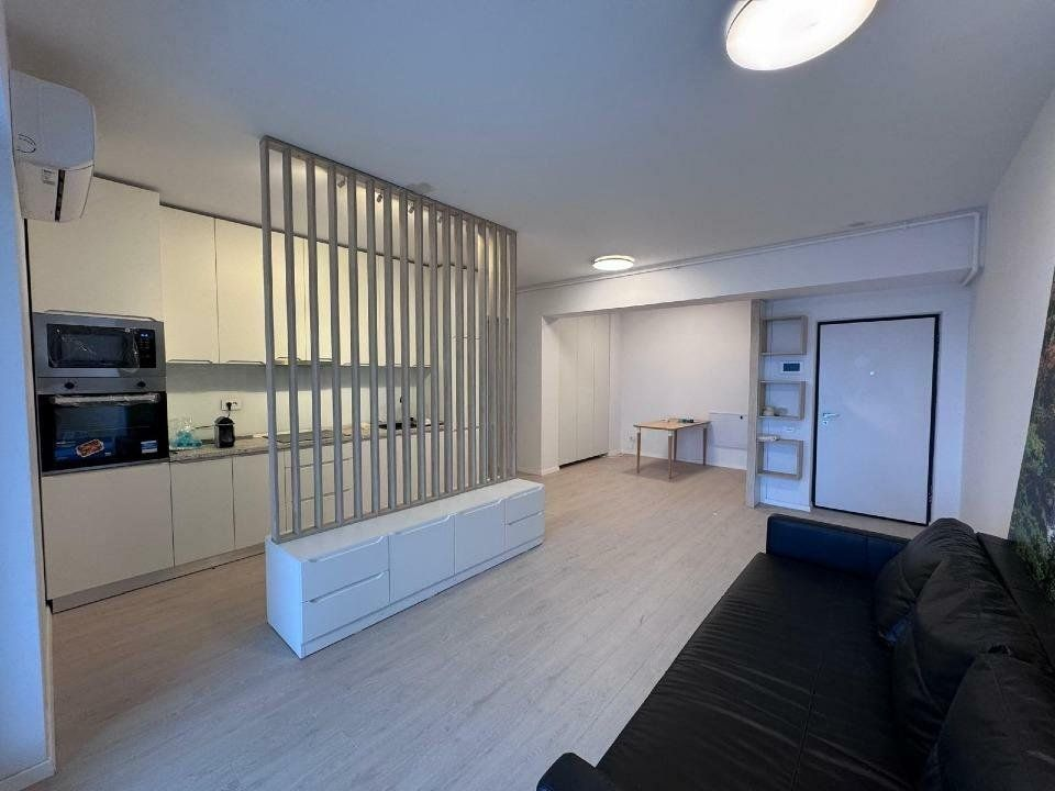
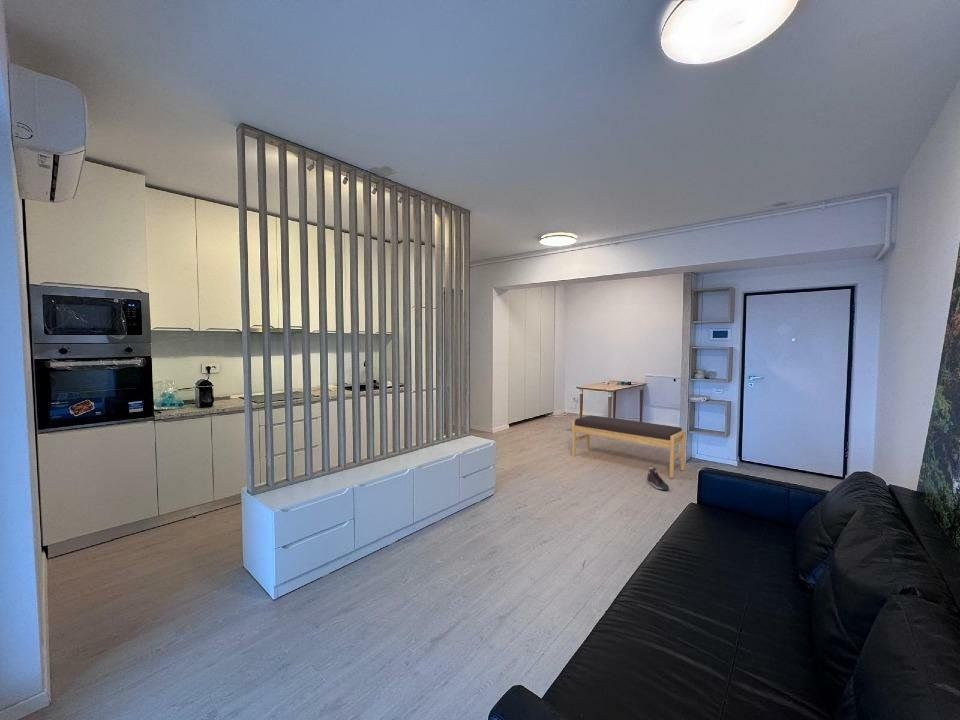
+ bench (625, 440)
+ sneaker (656, 477)
